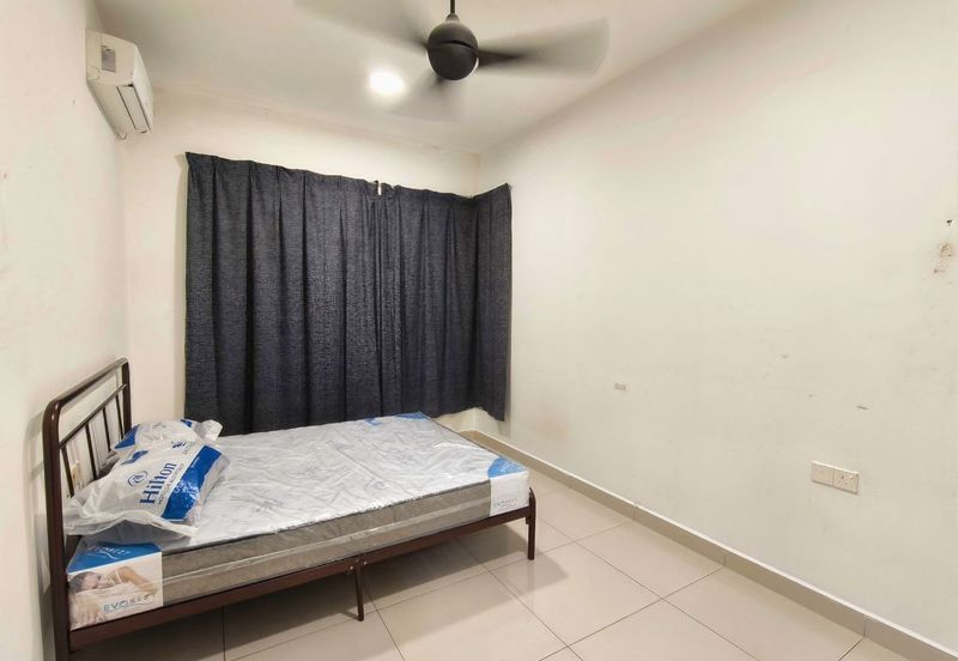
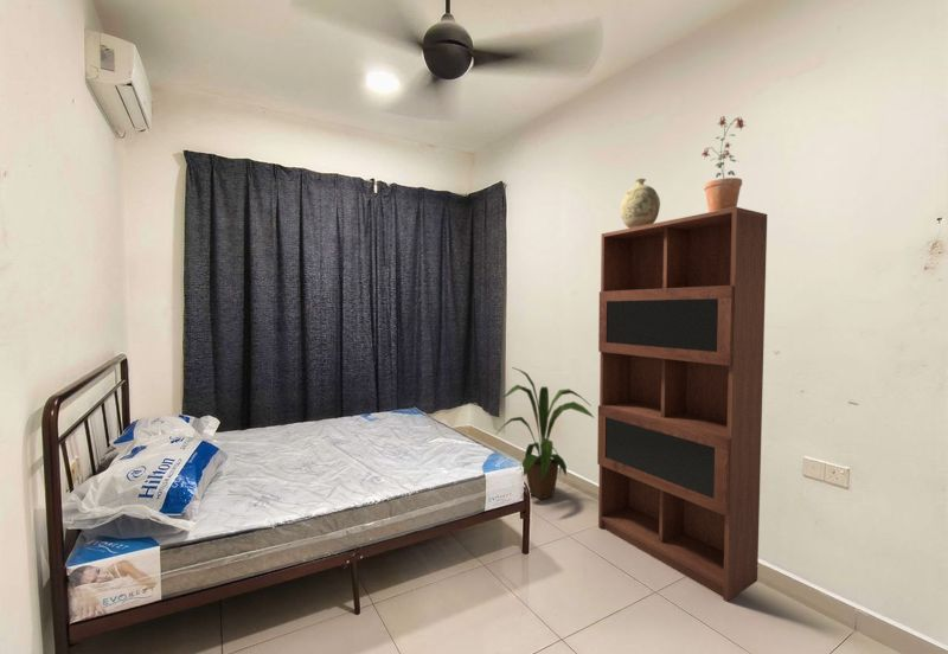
+ house plant (547, 435)
+ potted plant (720, 166)
+ decorative vase (640, 204)
+ bookcase (671, 391)
